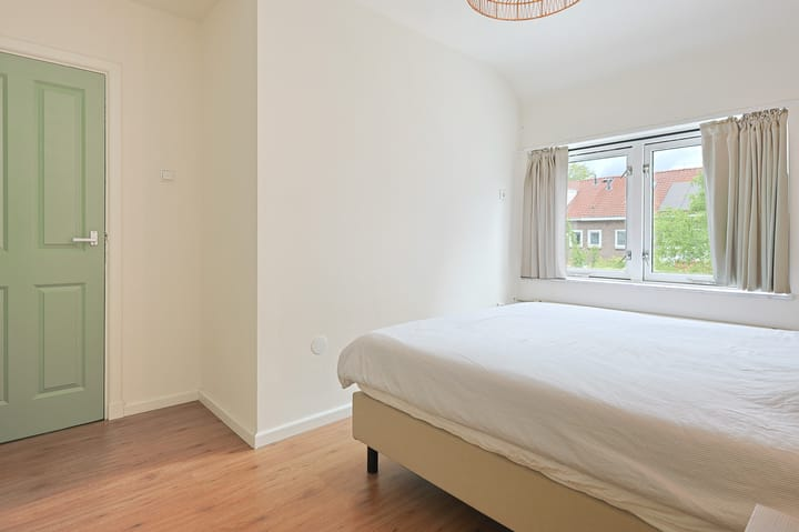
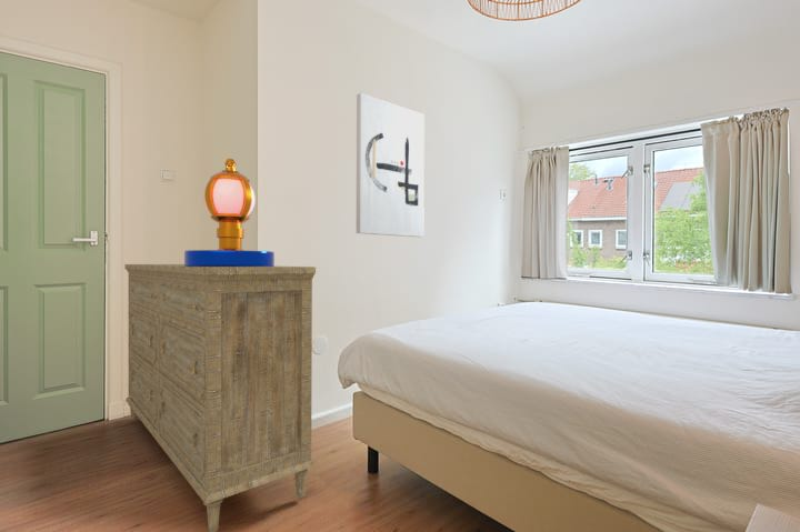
+ table lamp (230, 212)
+ dresser (201, 358)
+ wall art (391, 170)
